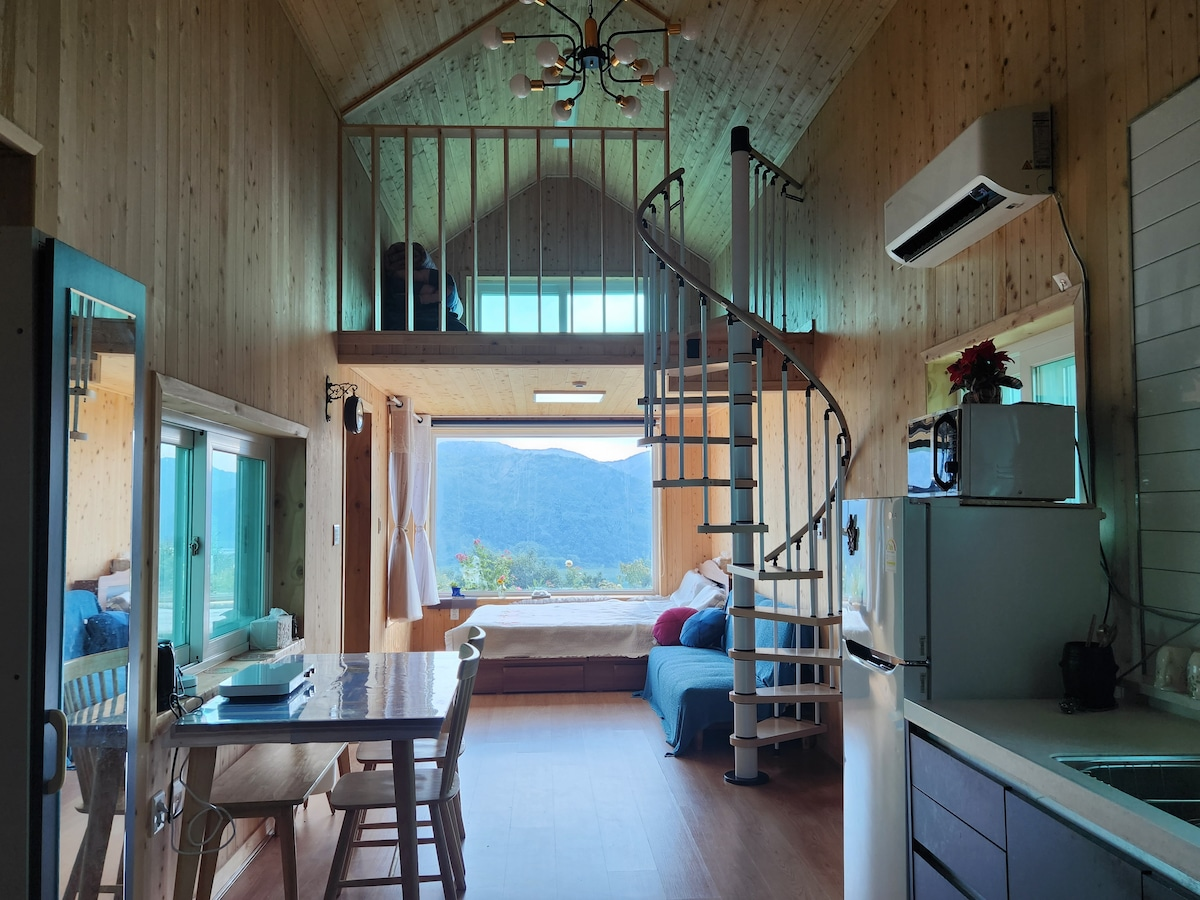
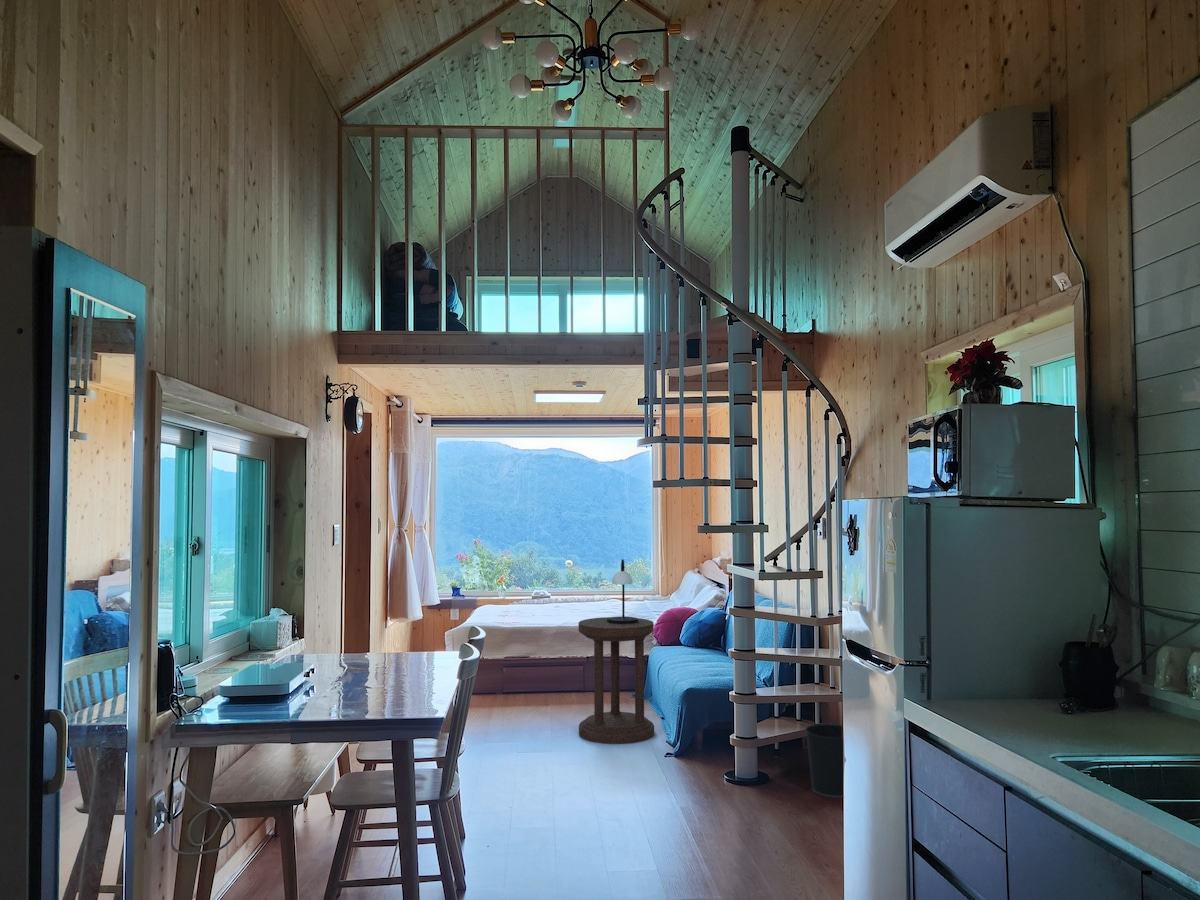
+ wastebasket (831, 760)
+ table lamp (622, 590)
+ side table (616, 677)
